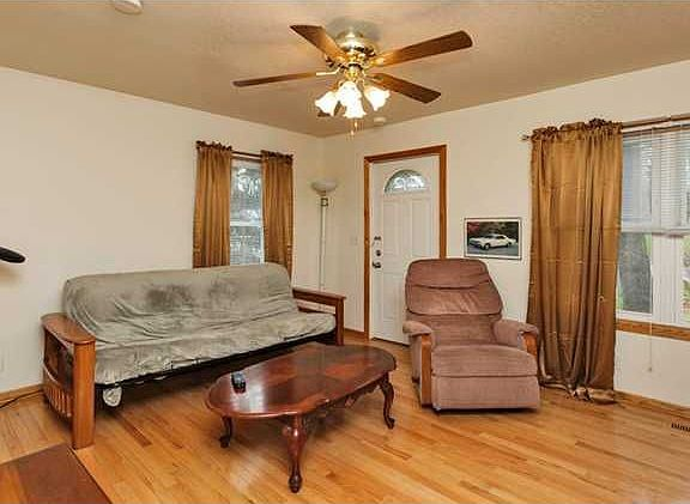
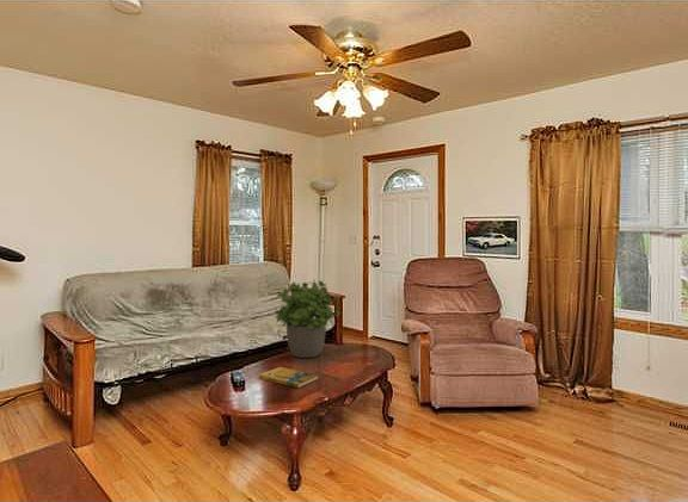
+ potted plant (307, 316)
+ booklet (288, 377)
